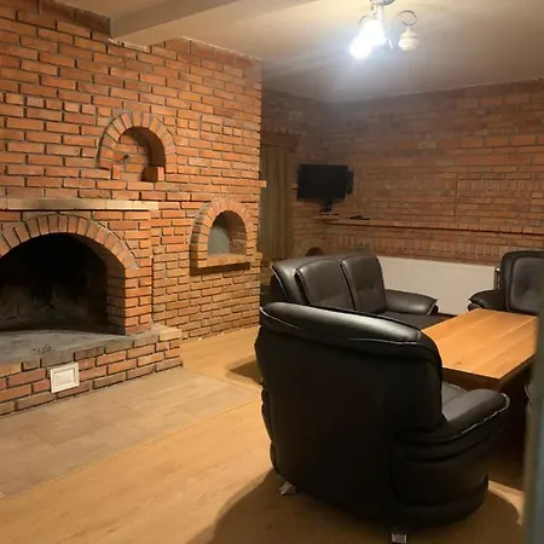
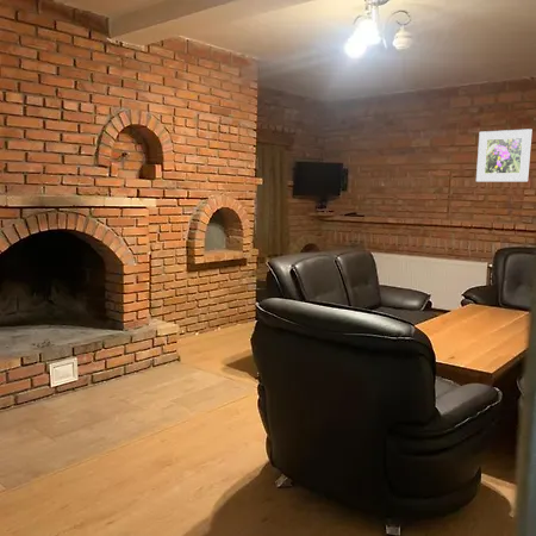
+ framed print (503, 156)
